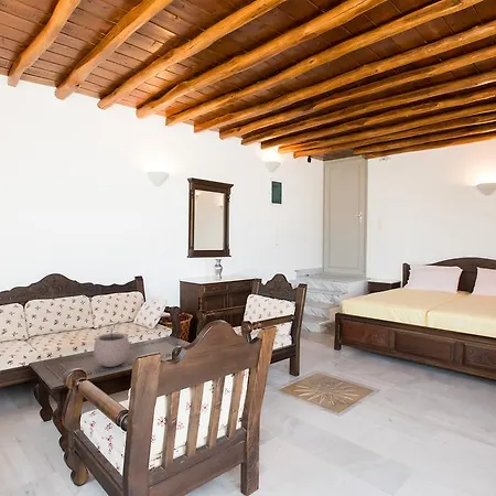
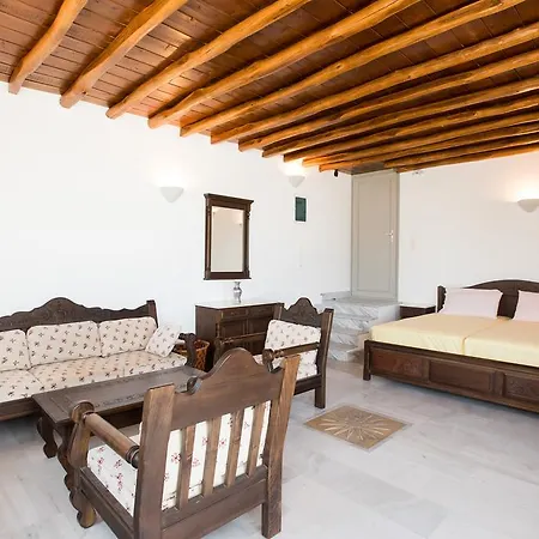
- plant pot (111, 344)
